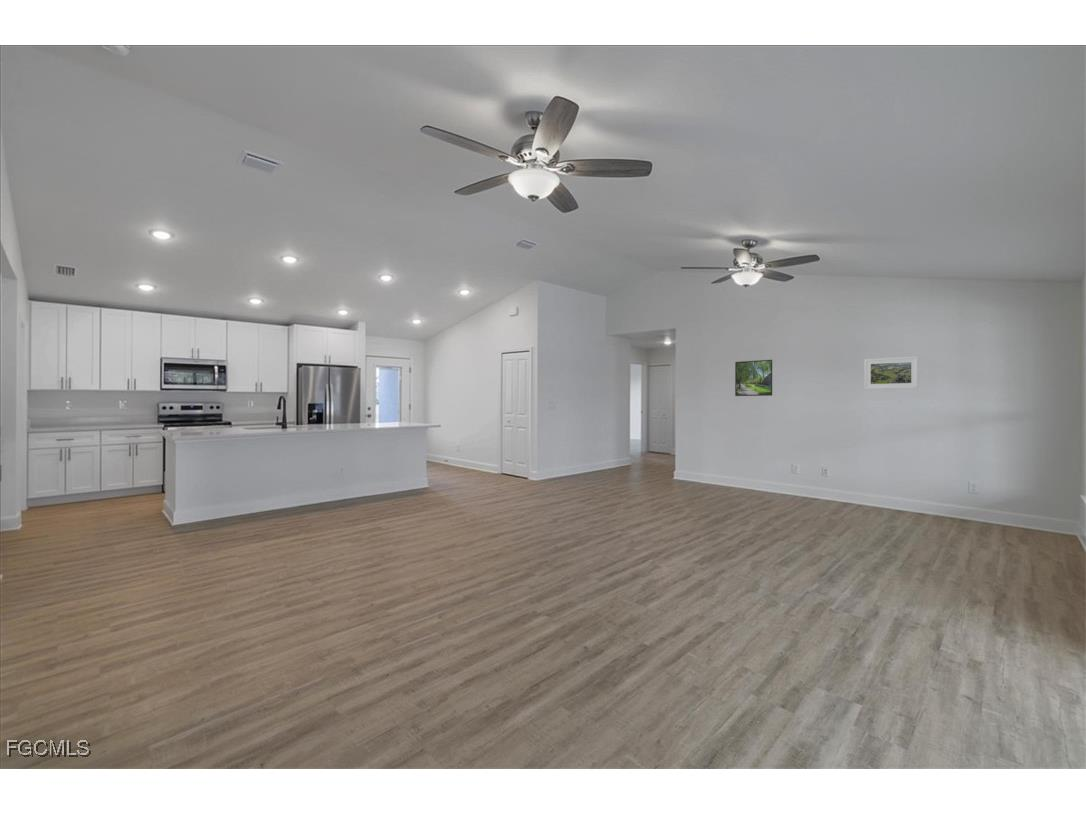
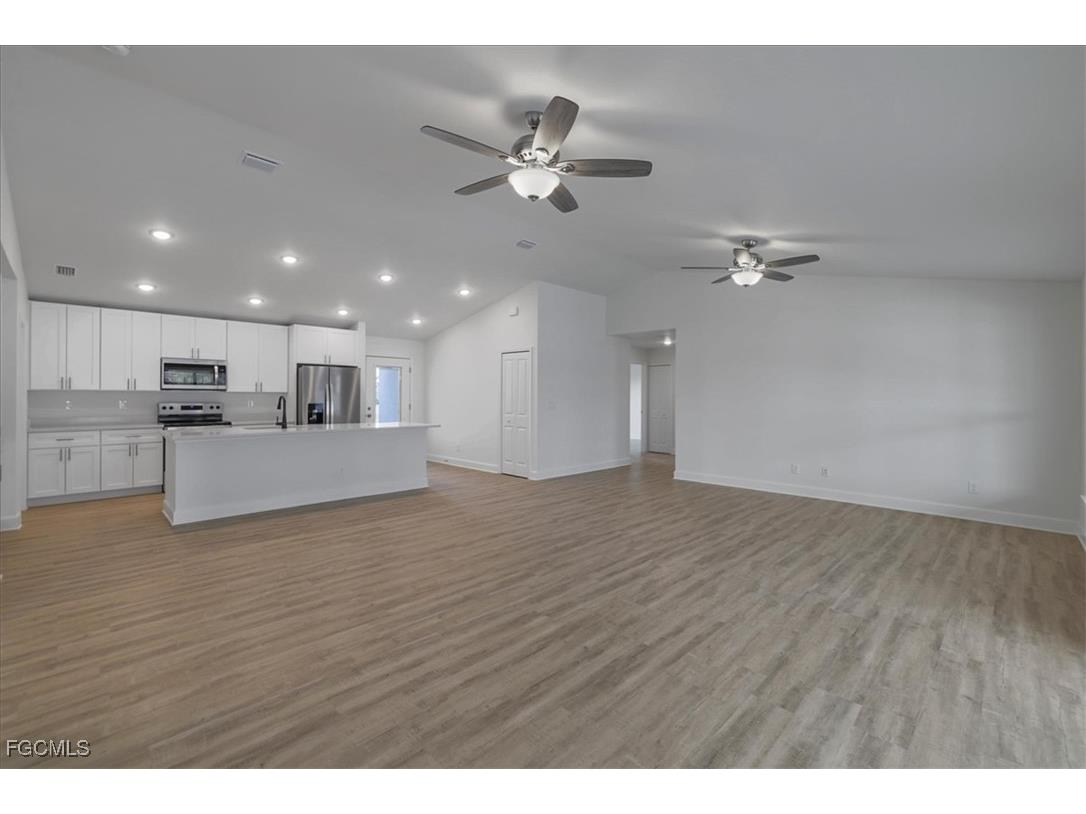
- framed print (753, 378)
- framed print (890, 373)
